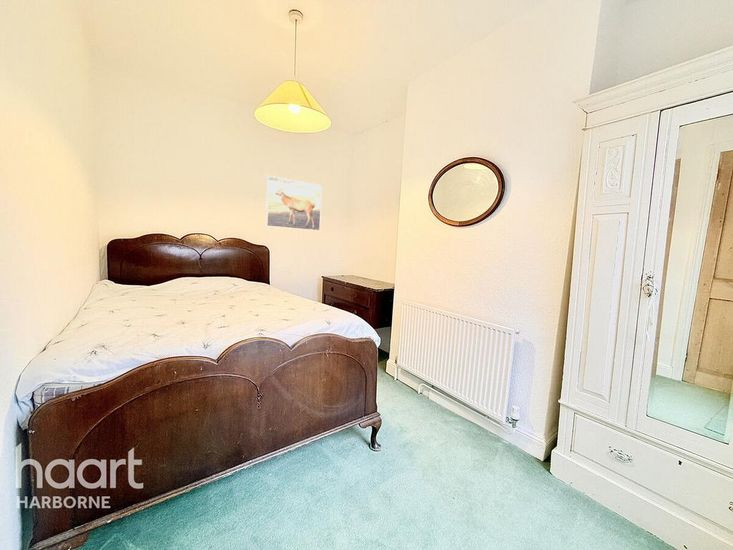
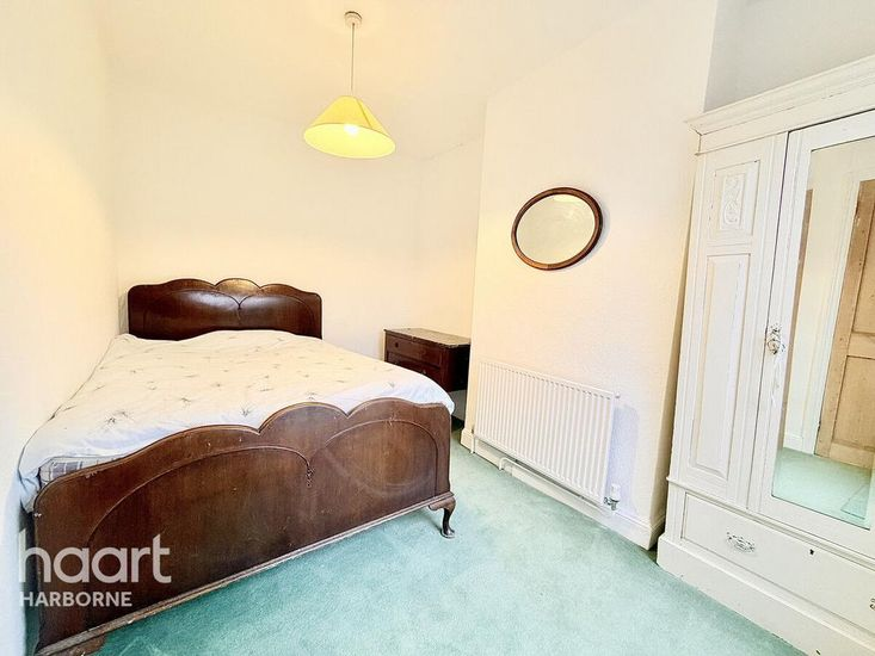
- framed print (295, 204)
